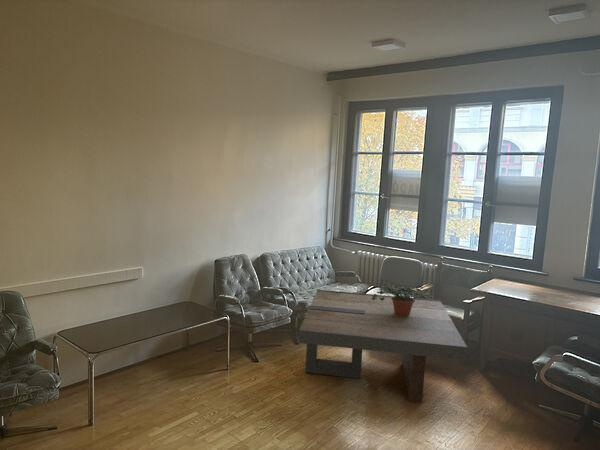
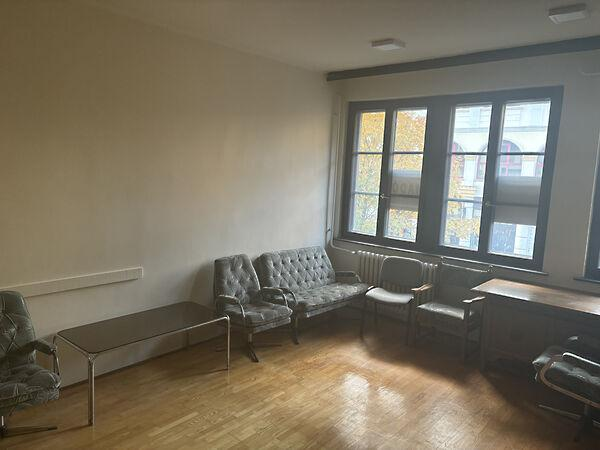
- potted plant (400, 296)
- coffee table (376, 345)
